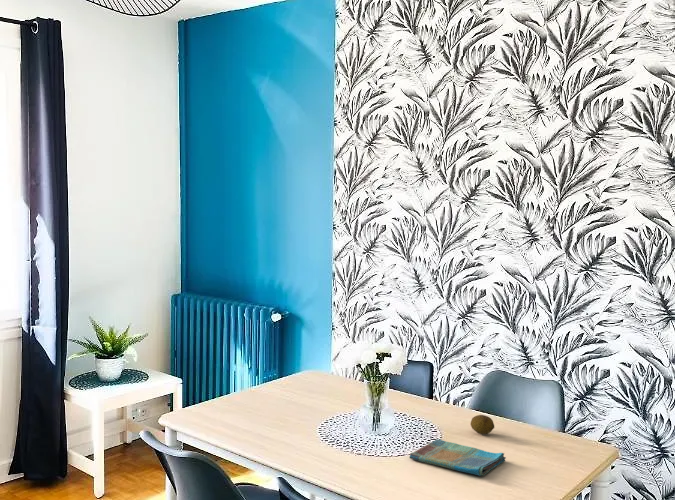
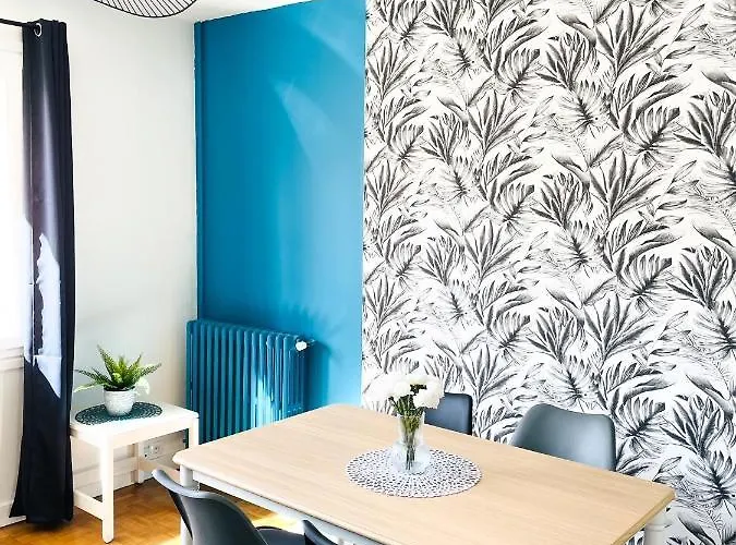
- fruit (482, 424)
- dish towel (457, 456)
